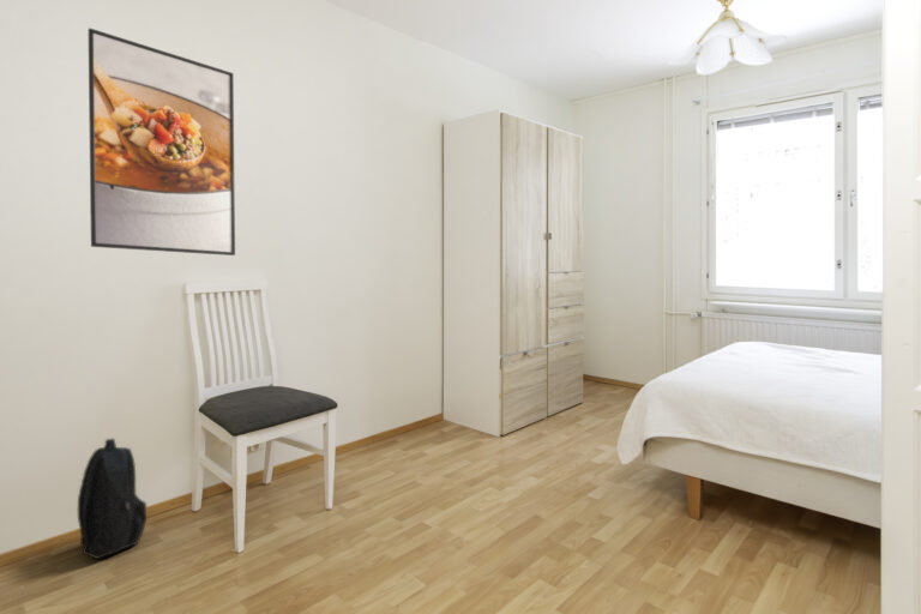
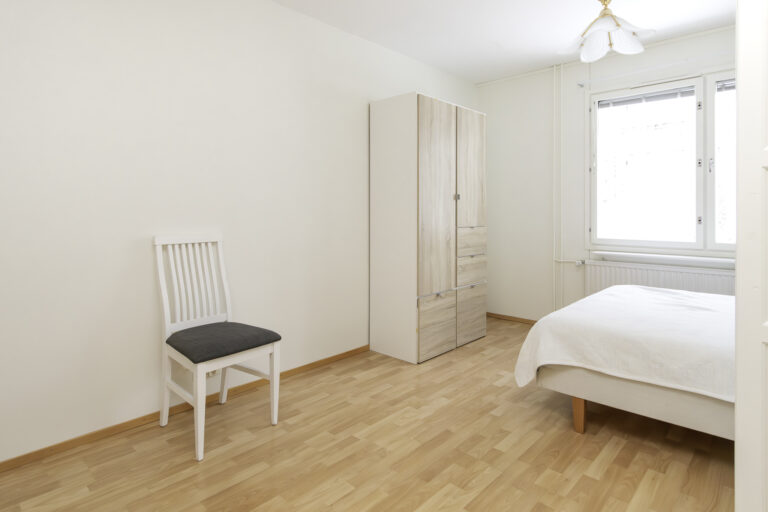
- backpack (110, 492)
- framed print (168, 152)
